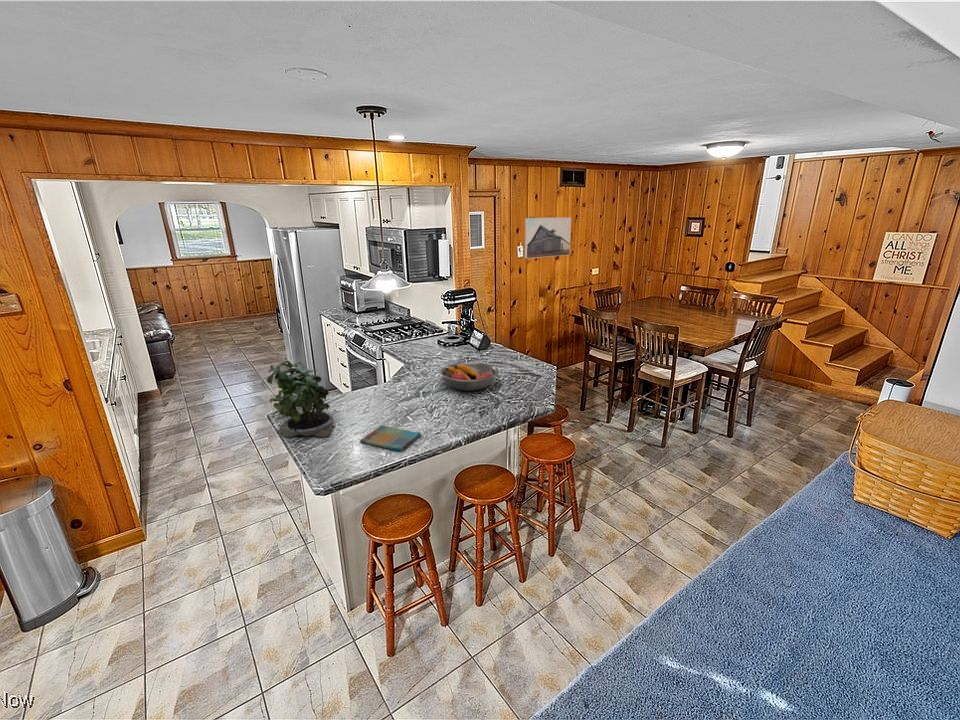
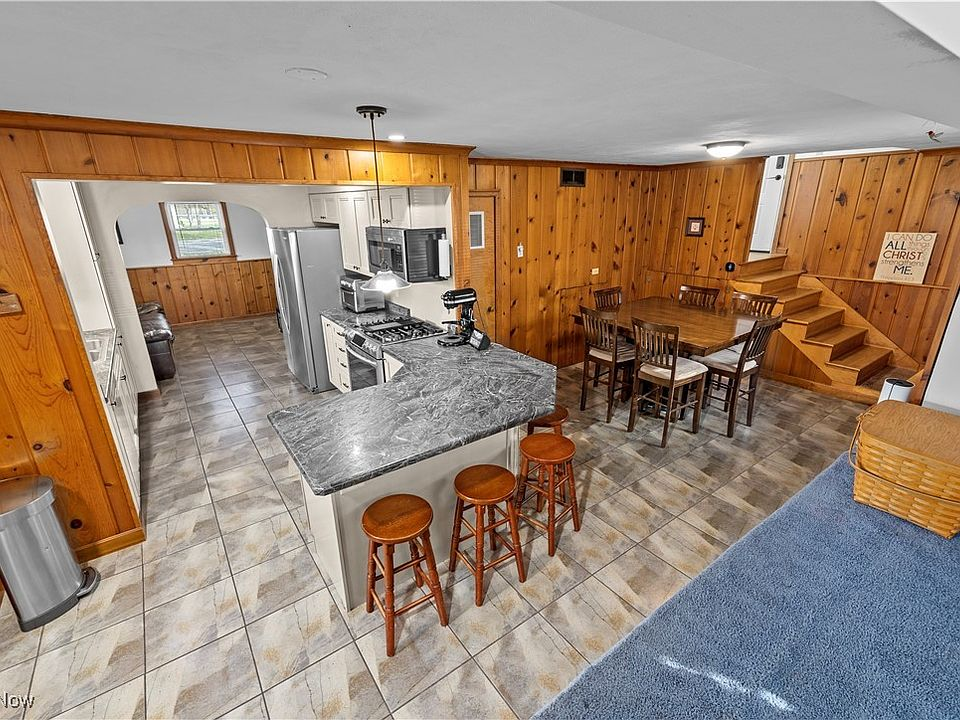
- potted plant (300, 393)
- fruit bowl (469, 376)
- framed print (548, 237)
- dish towel (391, 437)
